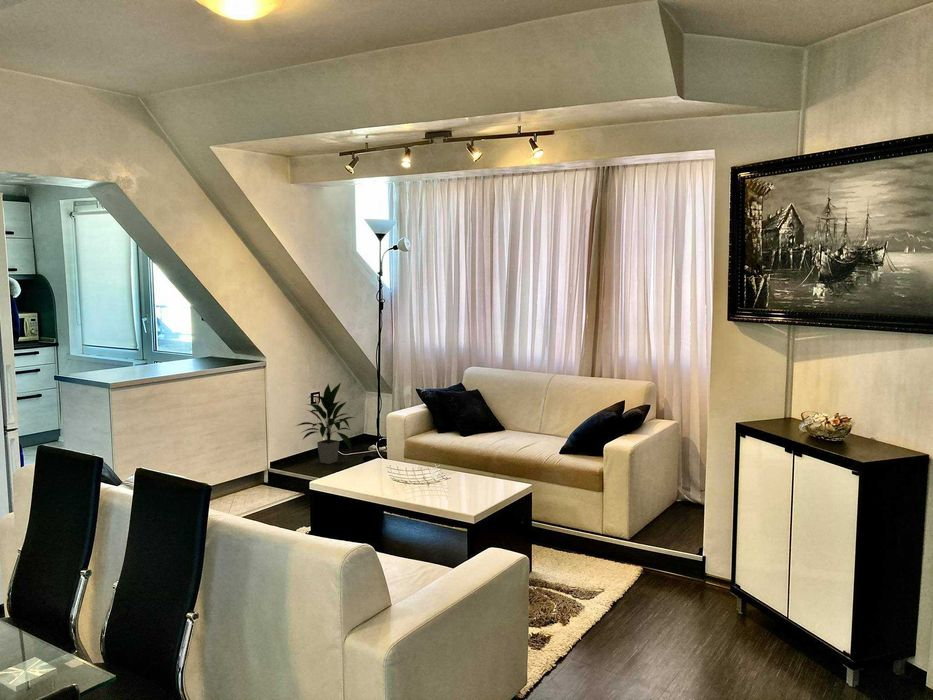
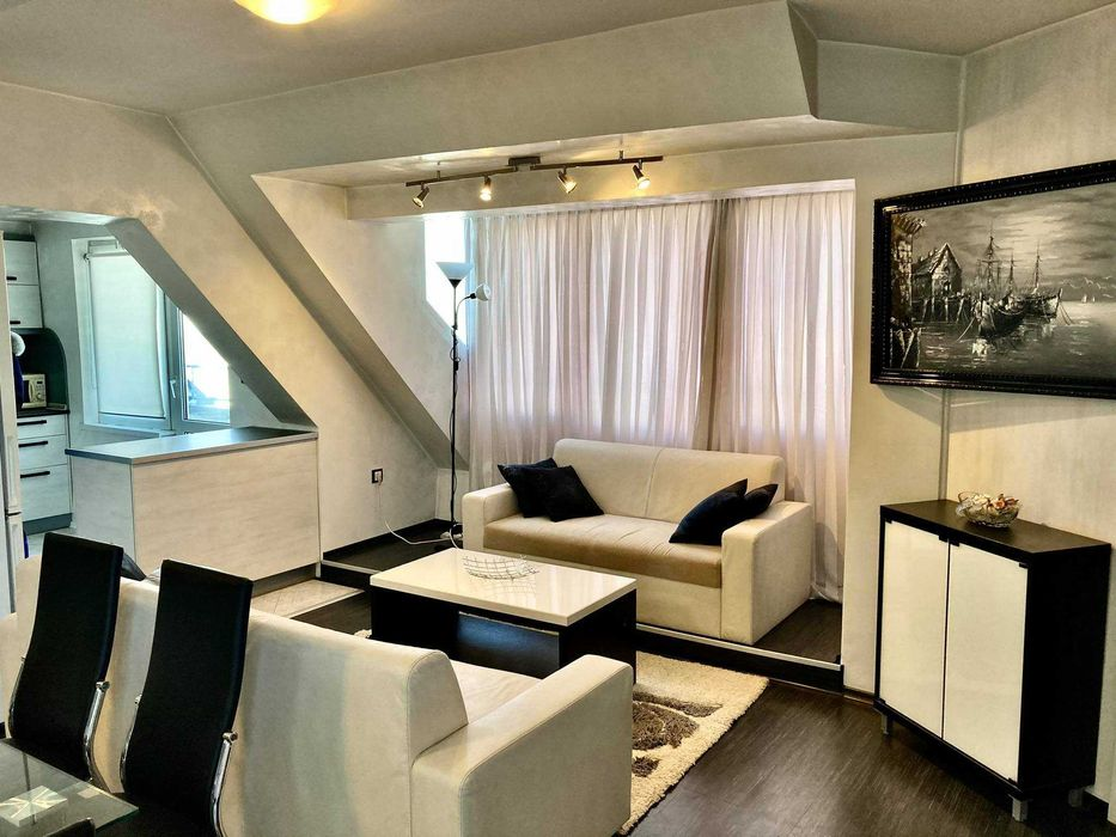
- indoor plant (328, 423)
